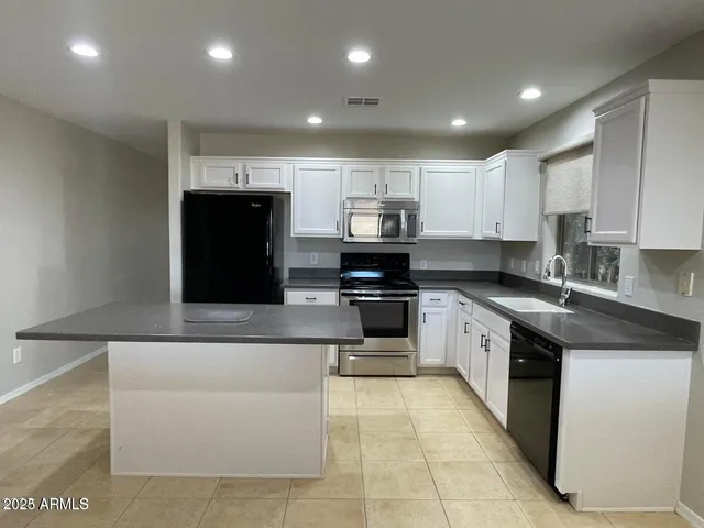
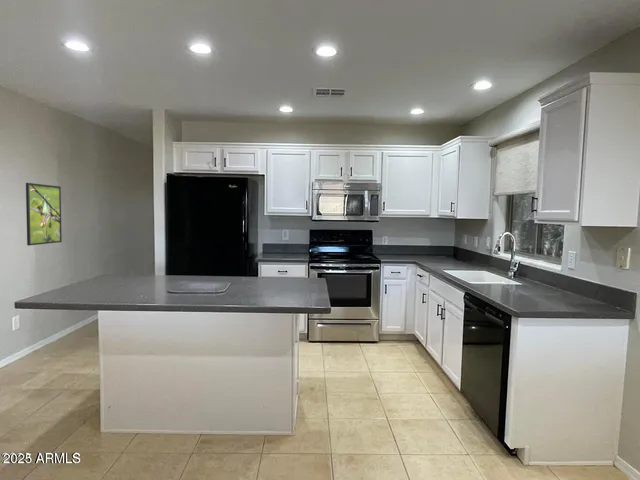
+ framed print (44, 214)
